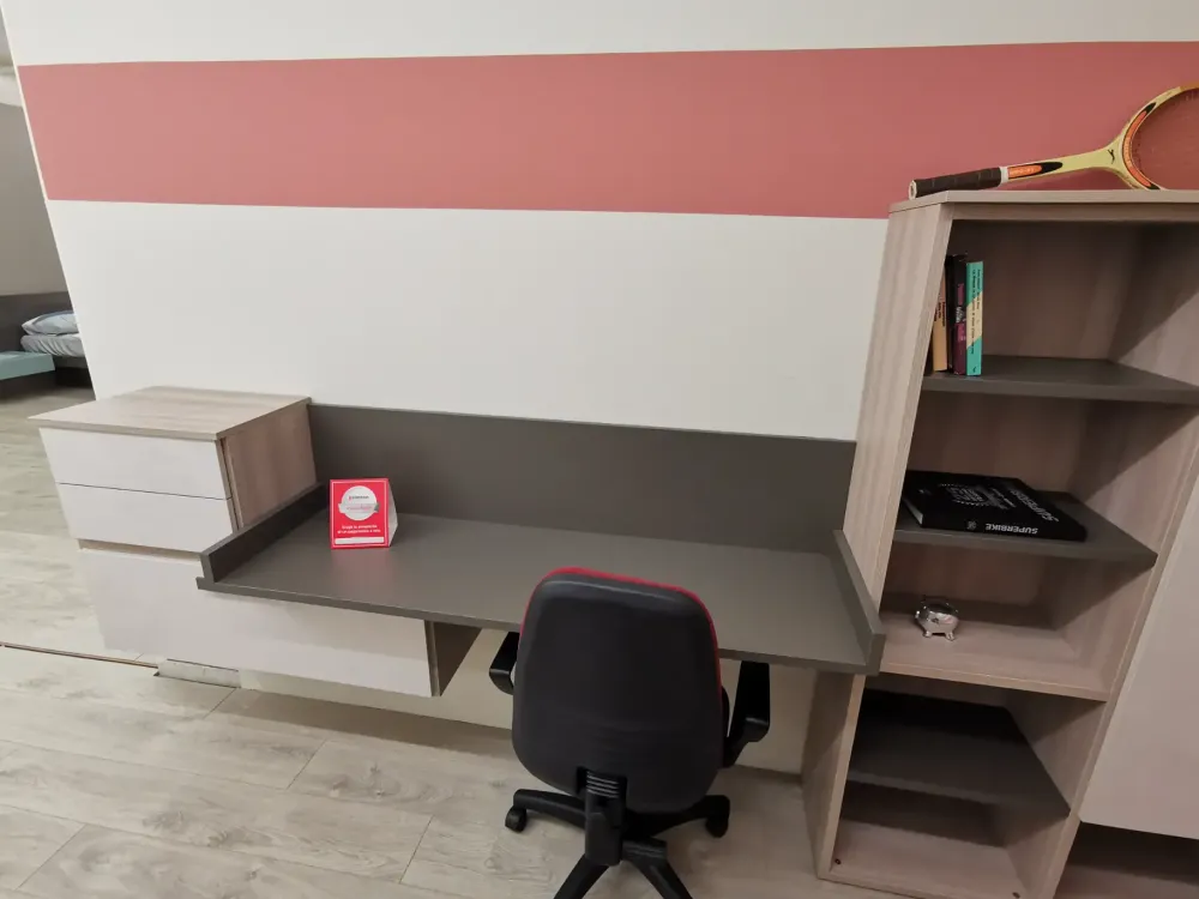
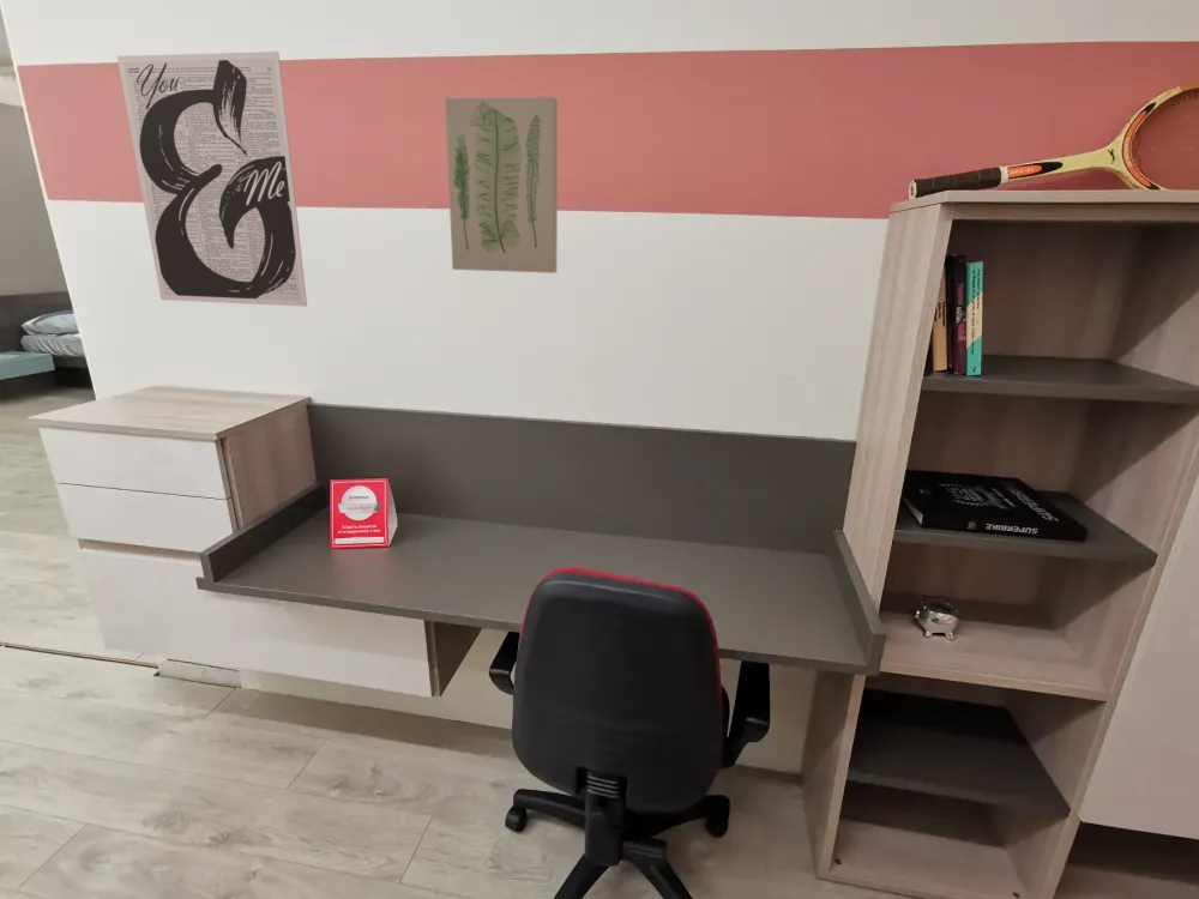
+ wall art (502, 188)
+ wall art (215, 185)
